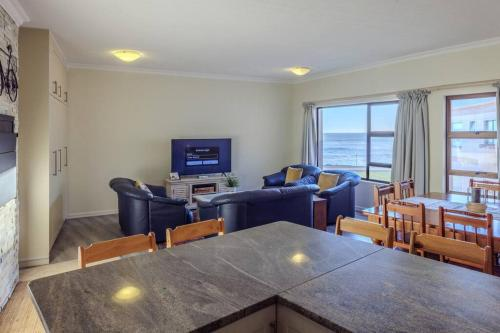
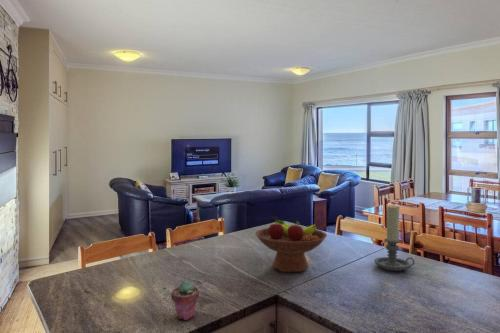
+ candle holder (395, 236)
+ potted succulent (185, 297)
+ fruit bowl (290, 243)
